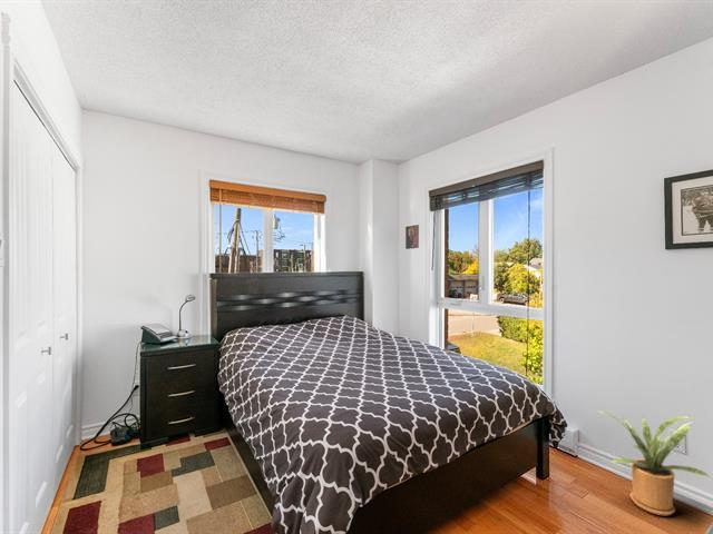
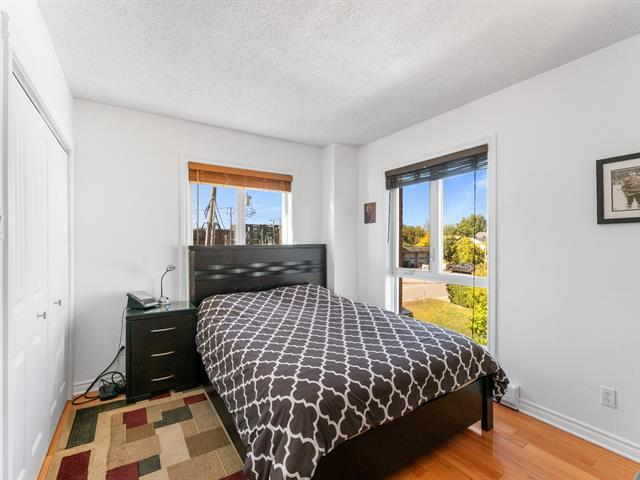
- house plant (651, 455)
